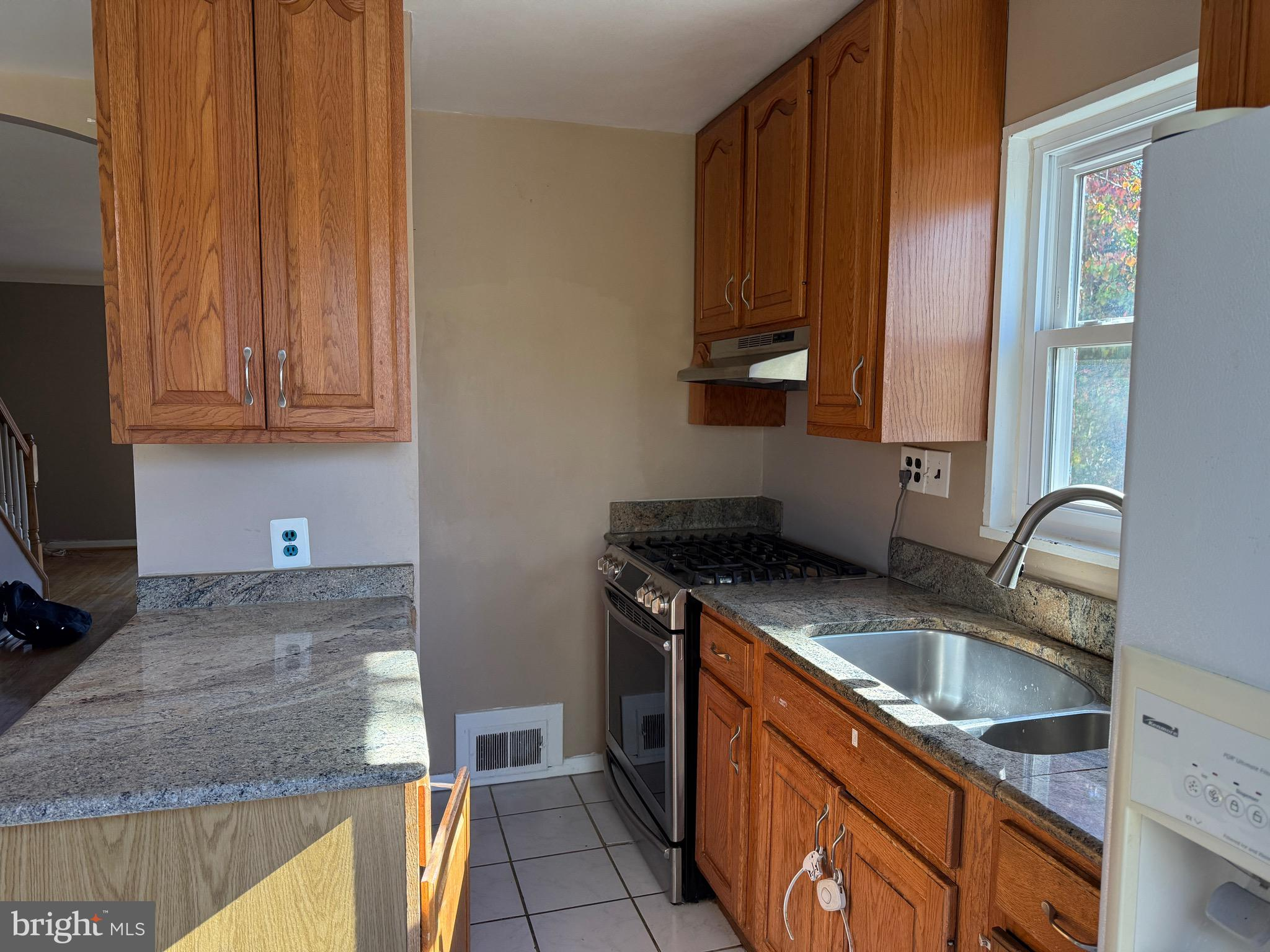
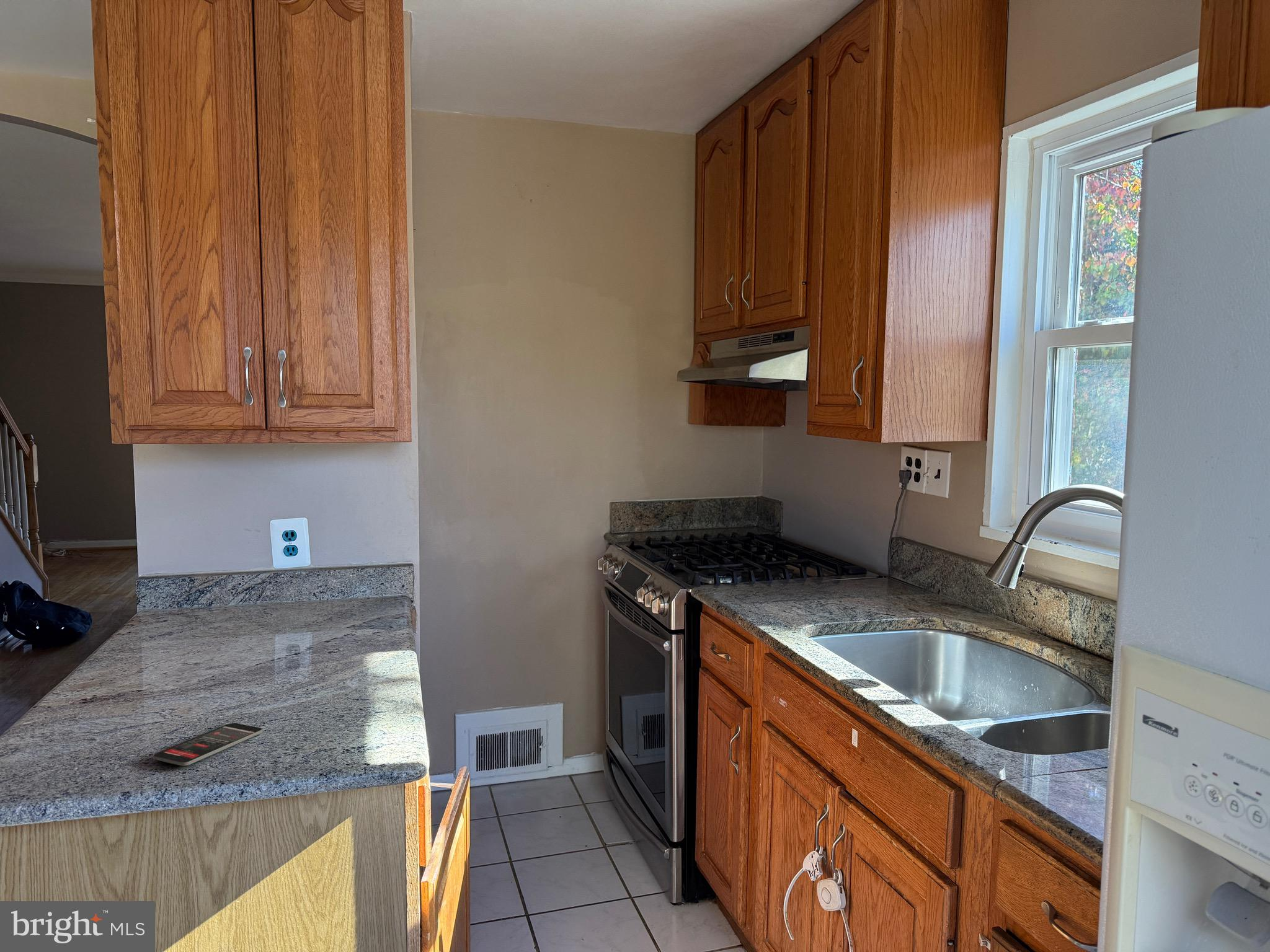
+ smartphone (210, 743)
